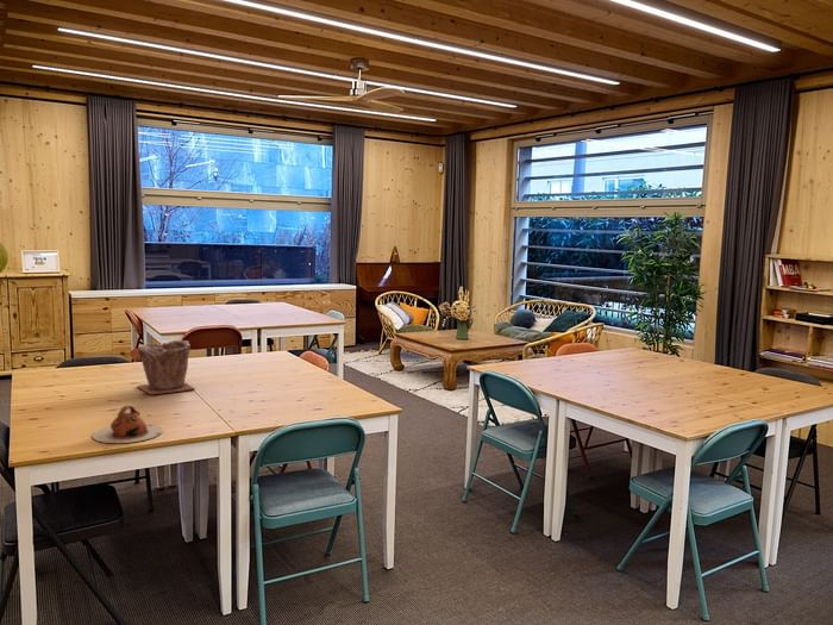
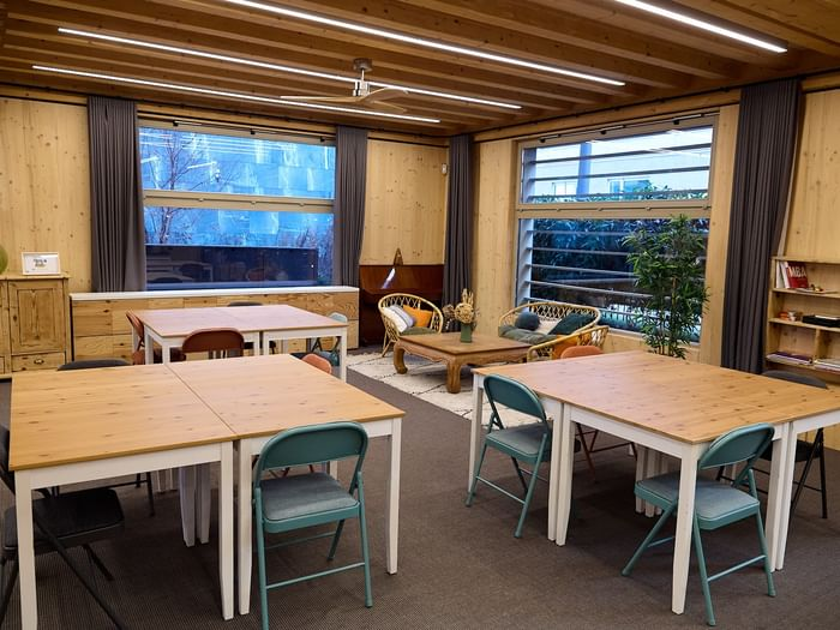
- teapot (127, 419)
- plant pot (165, 365)
